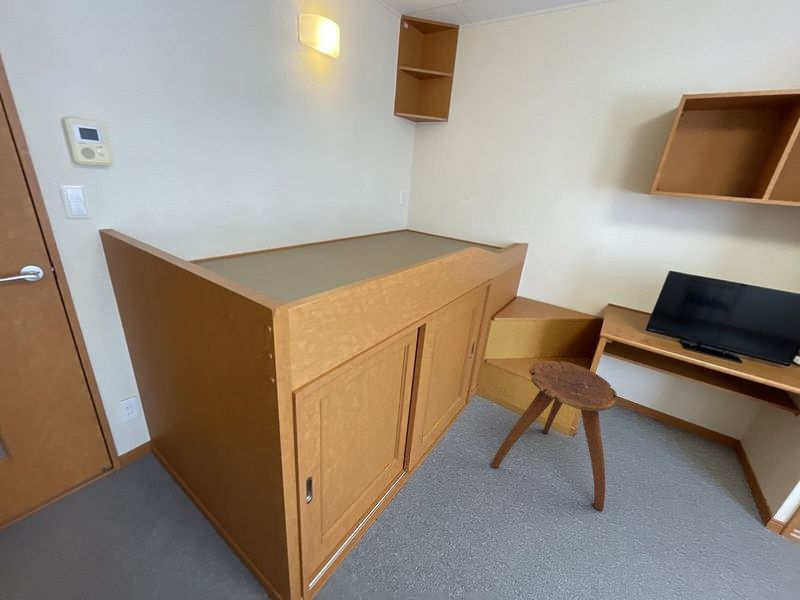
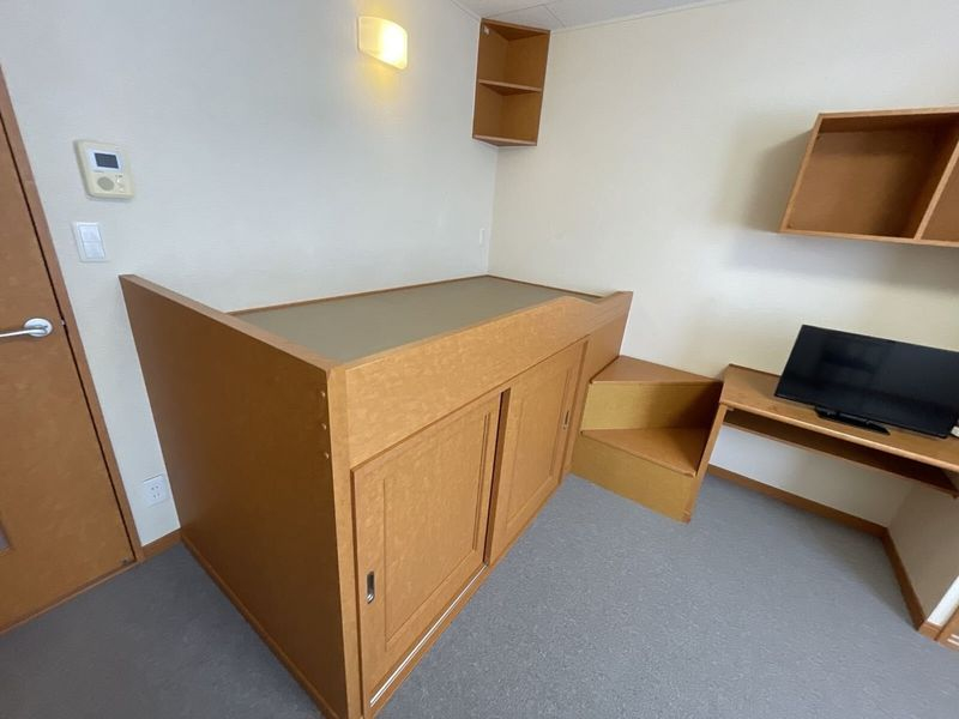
- stool (554, 418)
